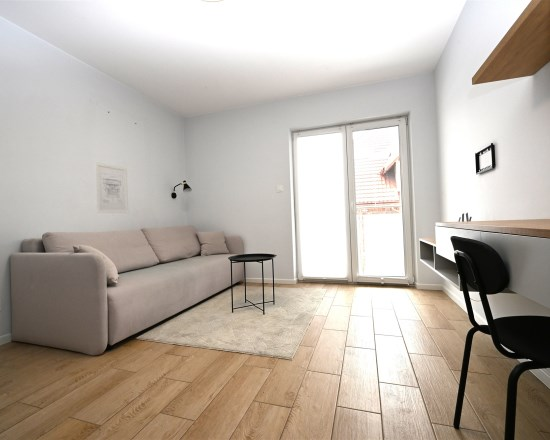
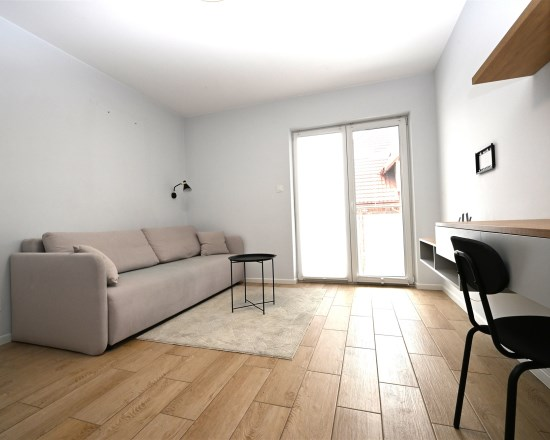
- wall art (112, 189)
